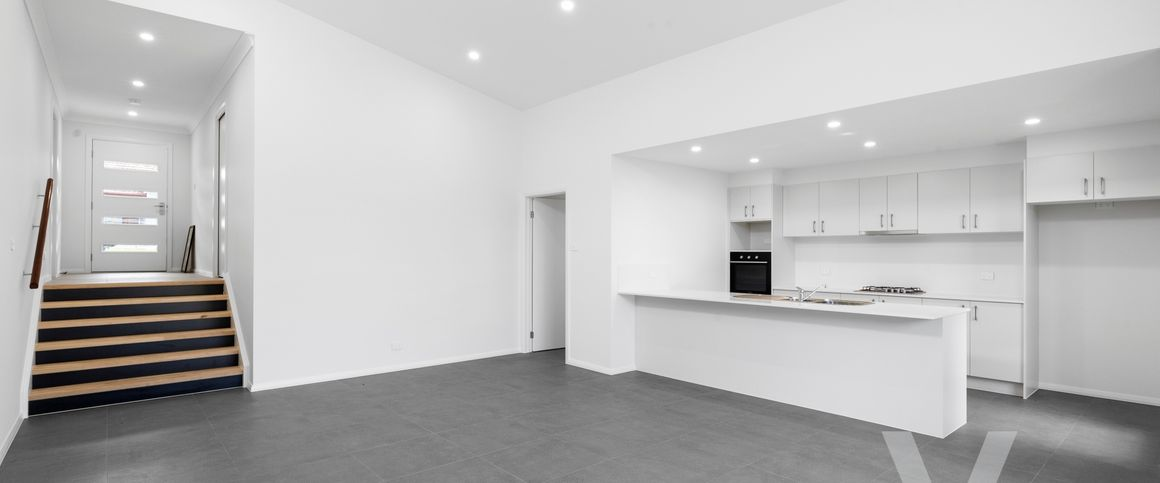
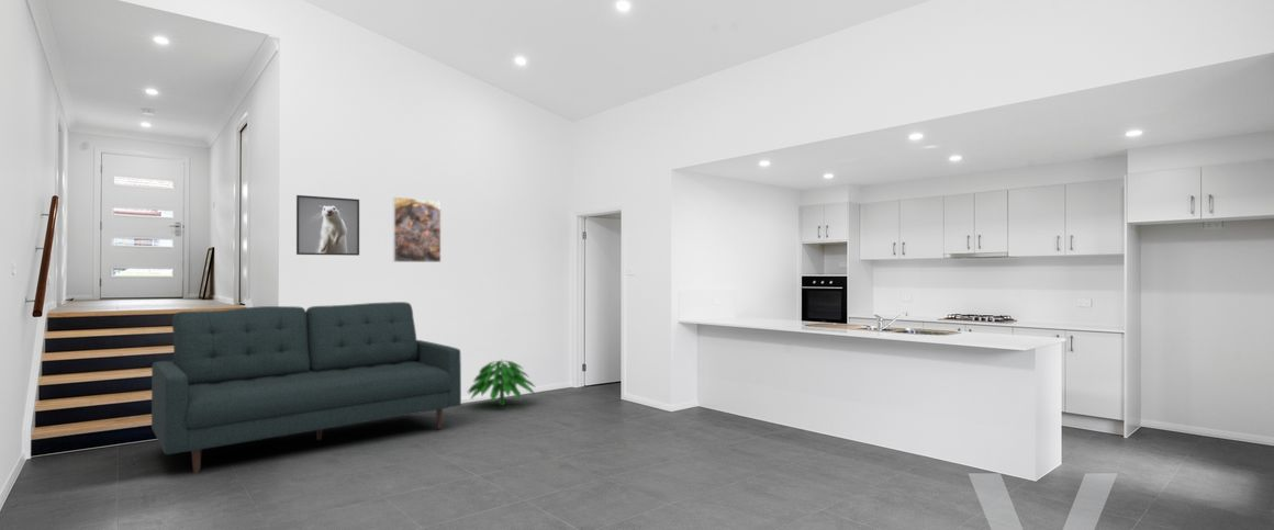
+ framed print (417, 230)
+ sofa (317, 372)
+ indoor plant (501, 380)
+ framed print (328, 226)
